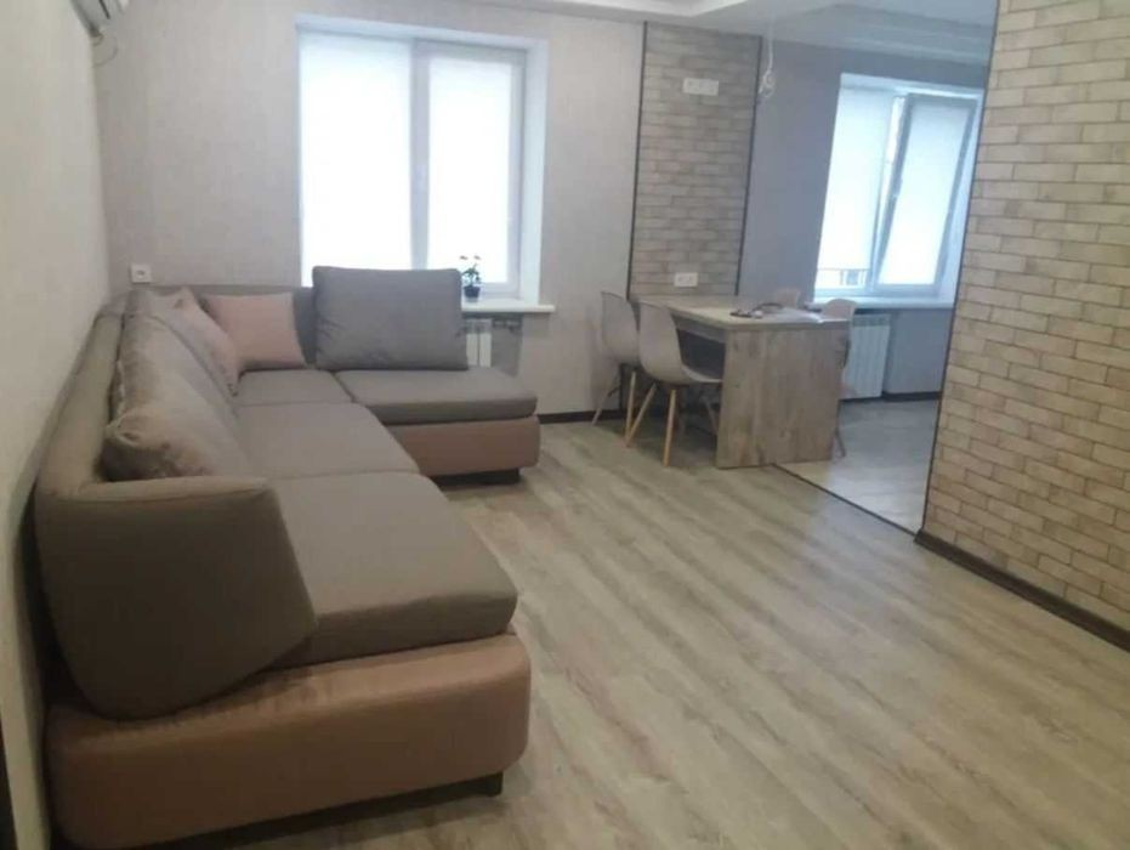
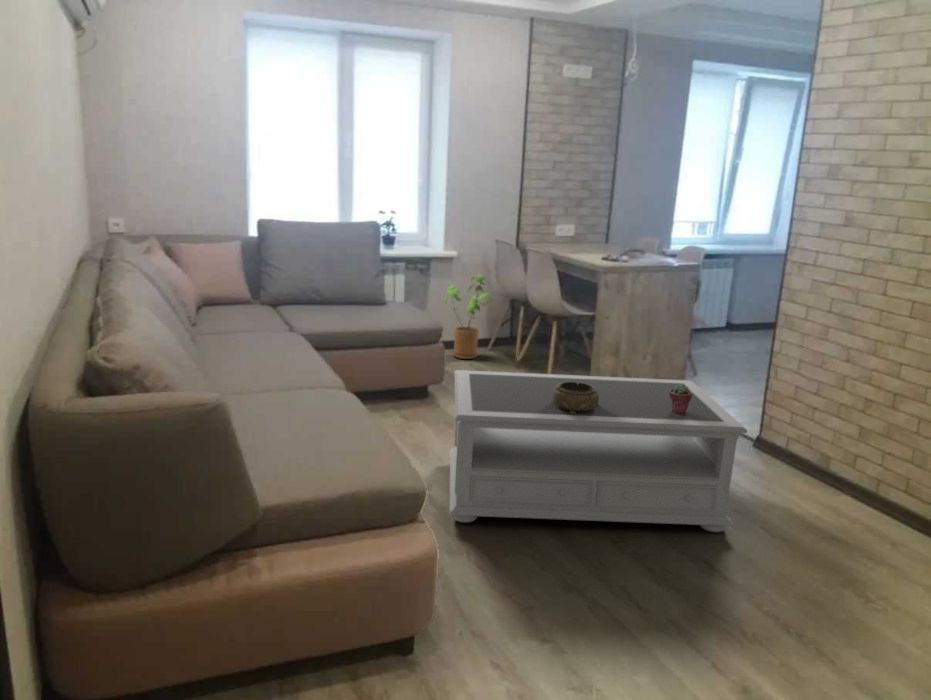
+ potted succulent (680, 396)
+ decorative bowl (575, 396)
+ house plant (471, 316)
+ coffee table (582, 445)
